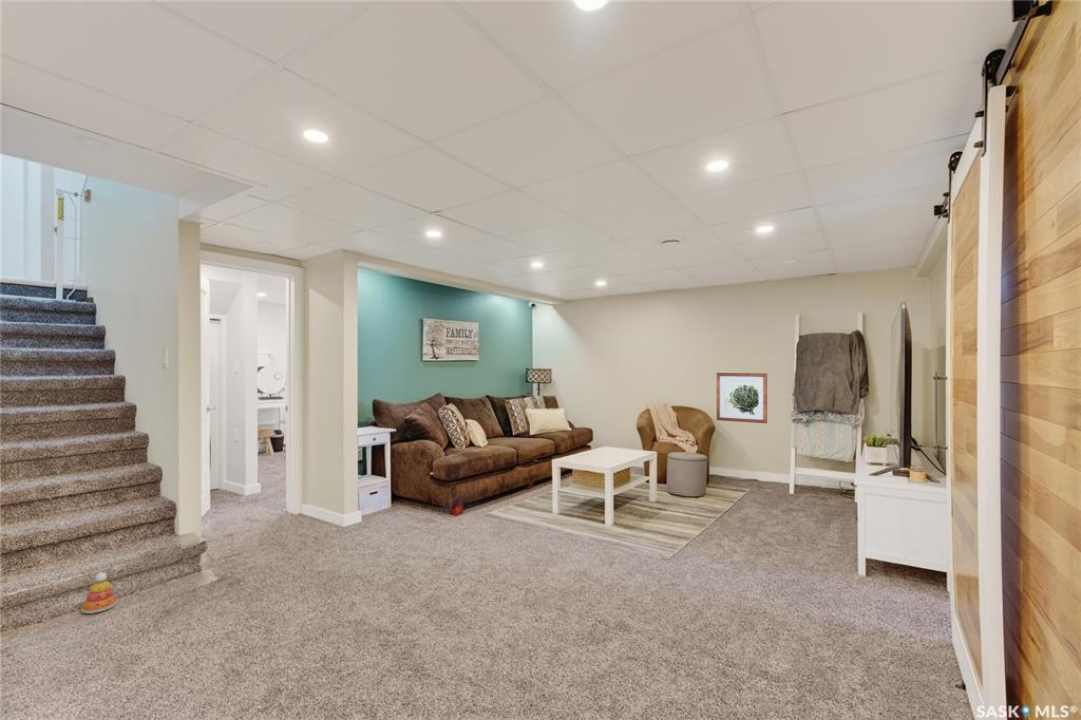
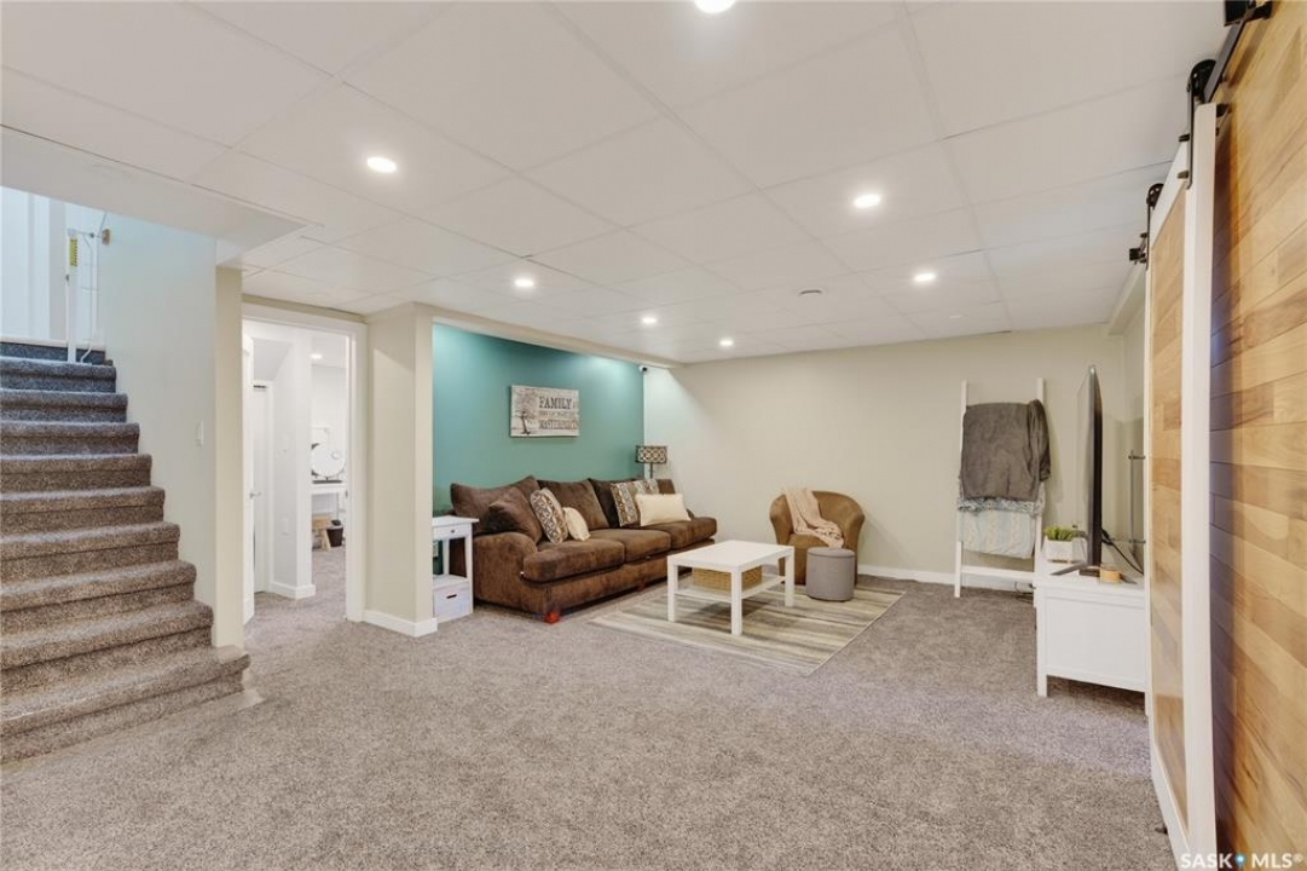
- wall art (741, 397)
- stacking toy (99, 590)
